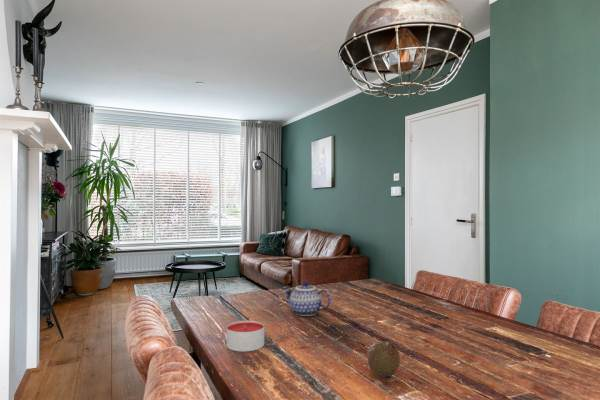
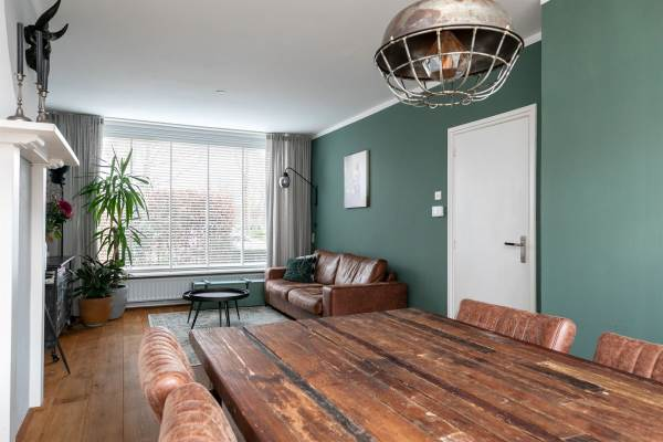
- candle (245, 334)
- fruit (383, 357)
- teapot (305, 297)
